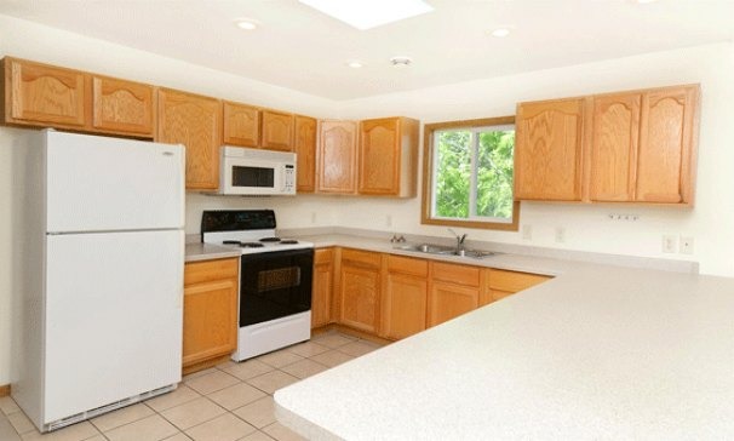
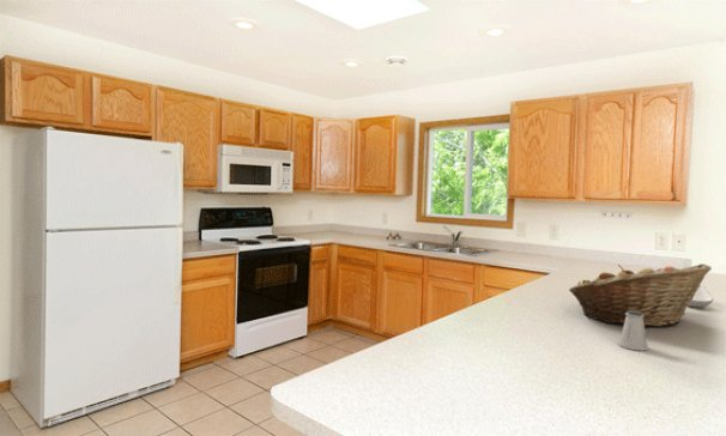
+ fruit basket (637, 289)
+ spoon rest (696, 295)
+ saltshaker (634, 328)
